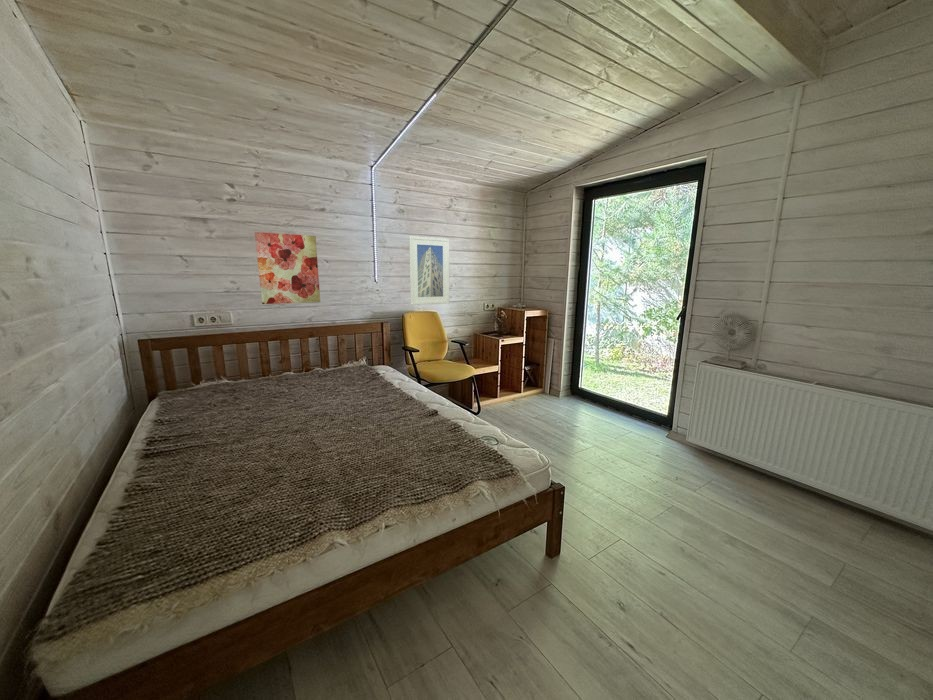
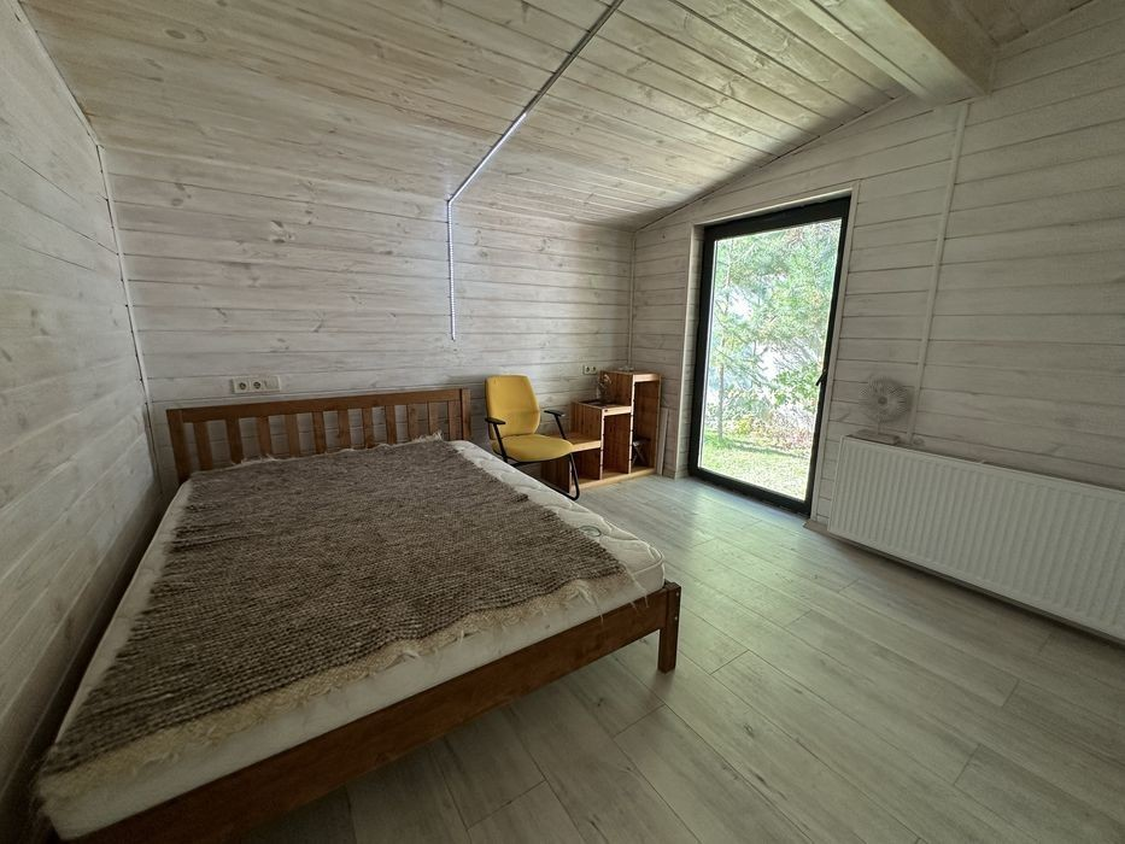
- wall art (289, 269)
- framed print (430, 271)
